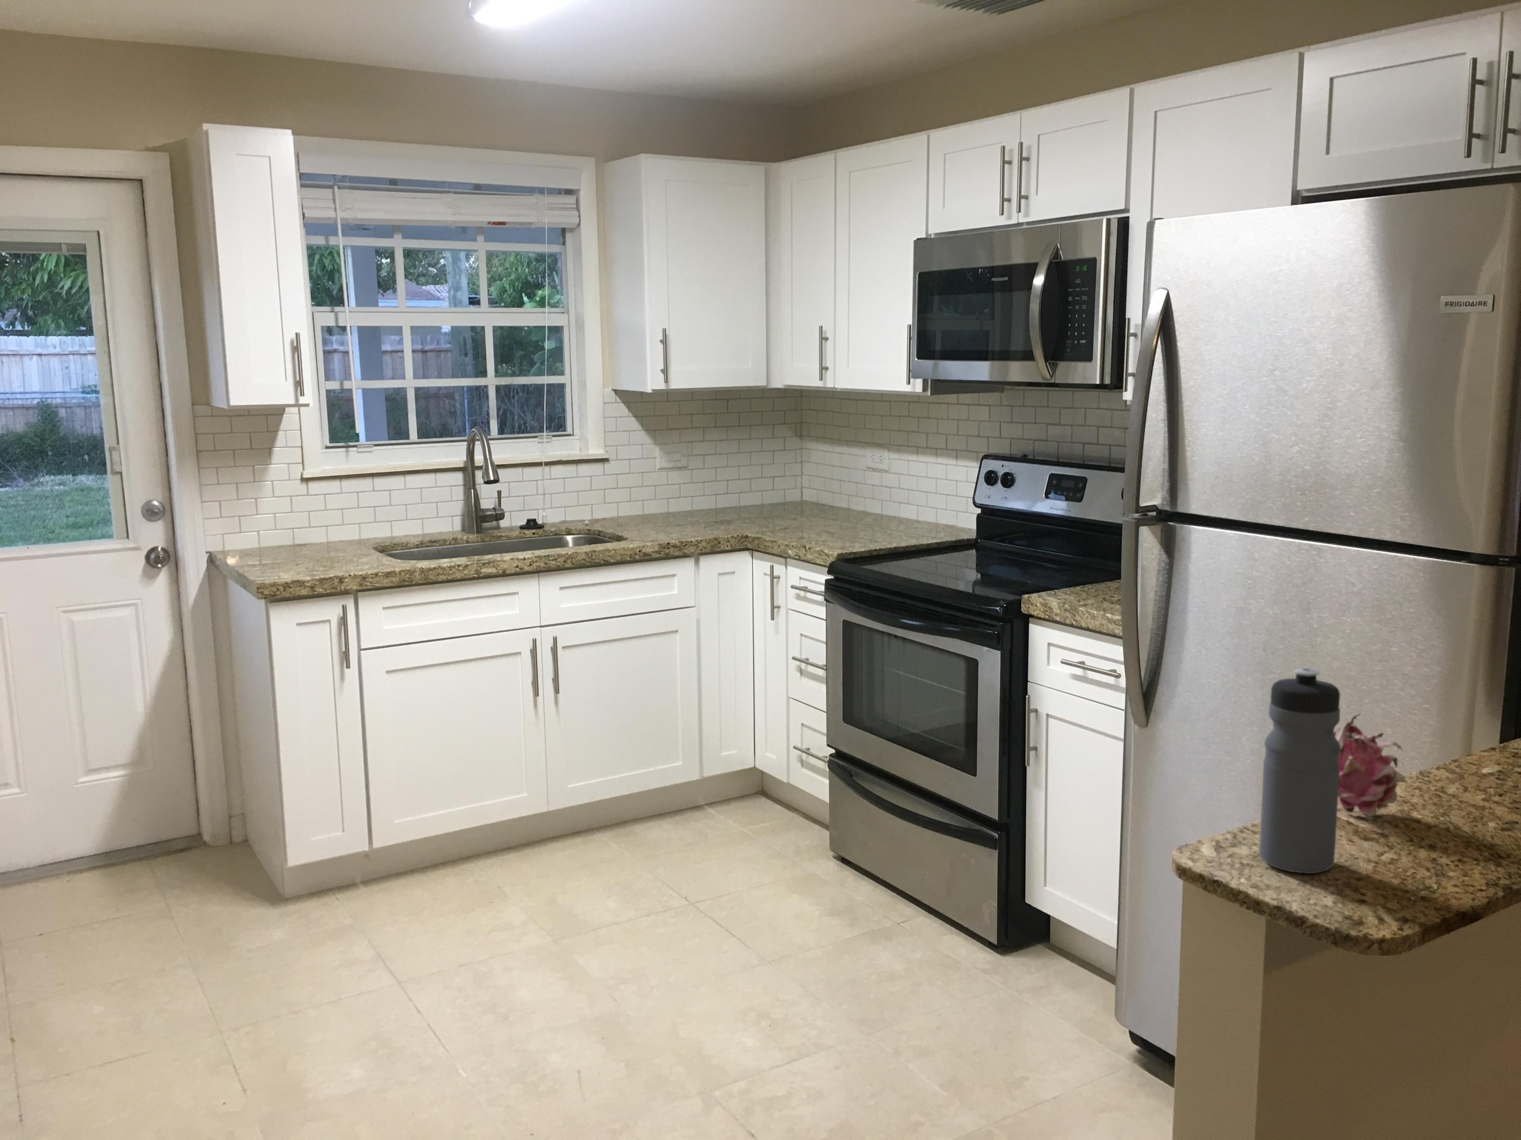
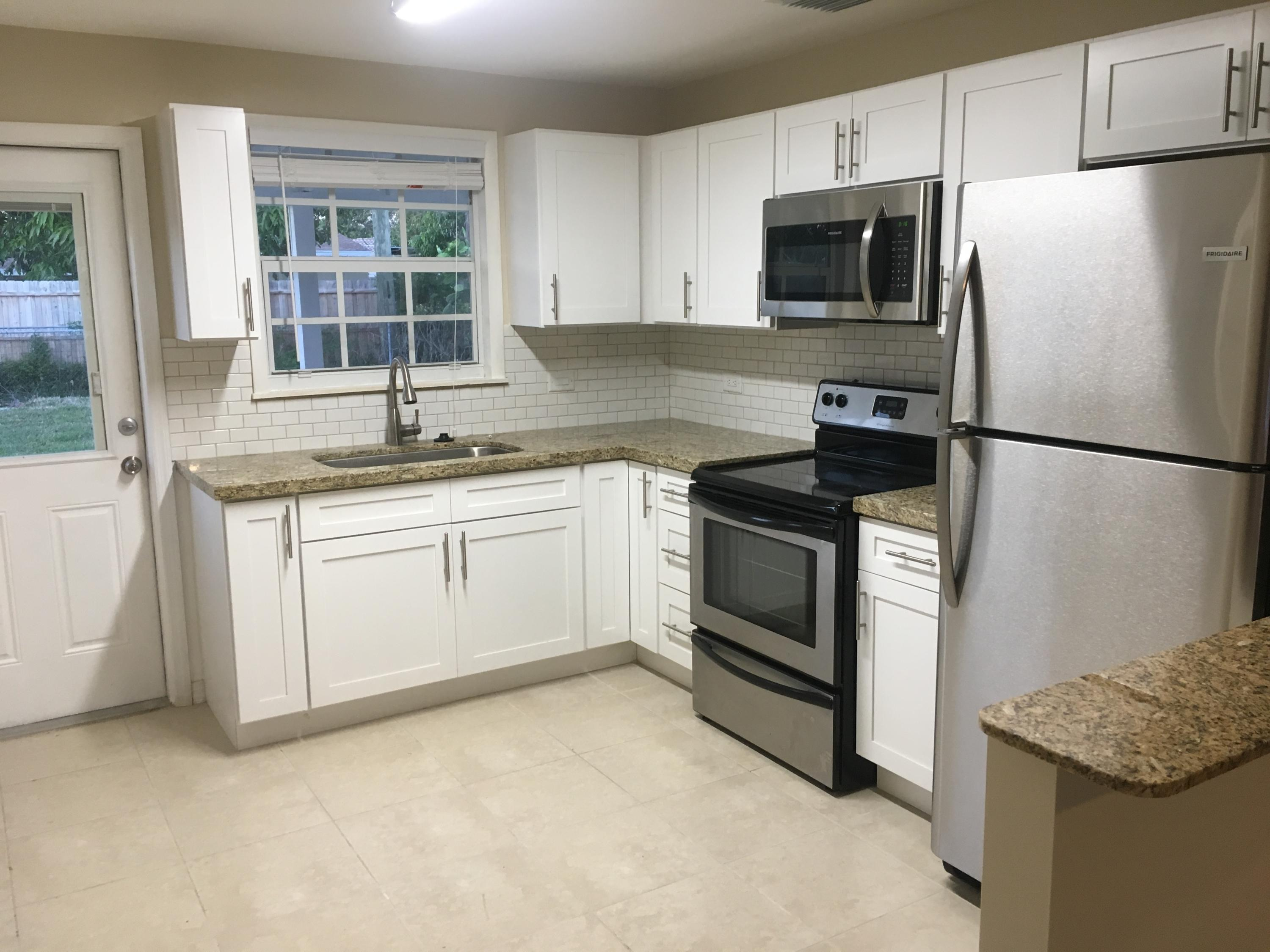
- water bottle (1301, 766)
- fruit (1362, 763)
